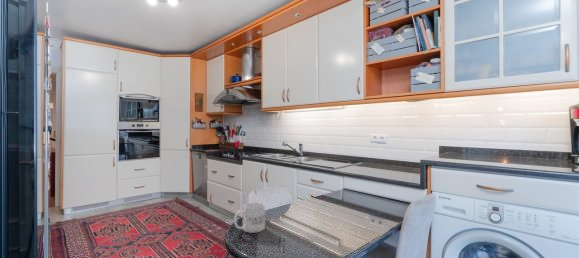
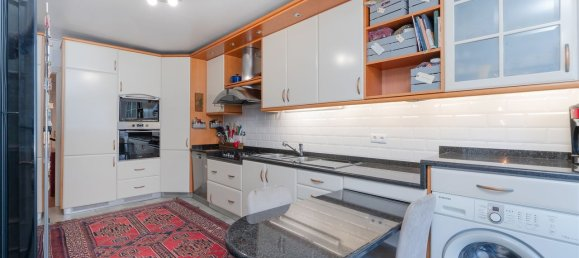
- mug (249, 217)
